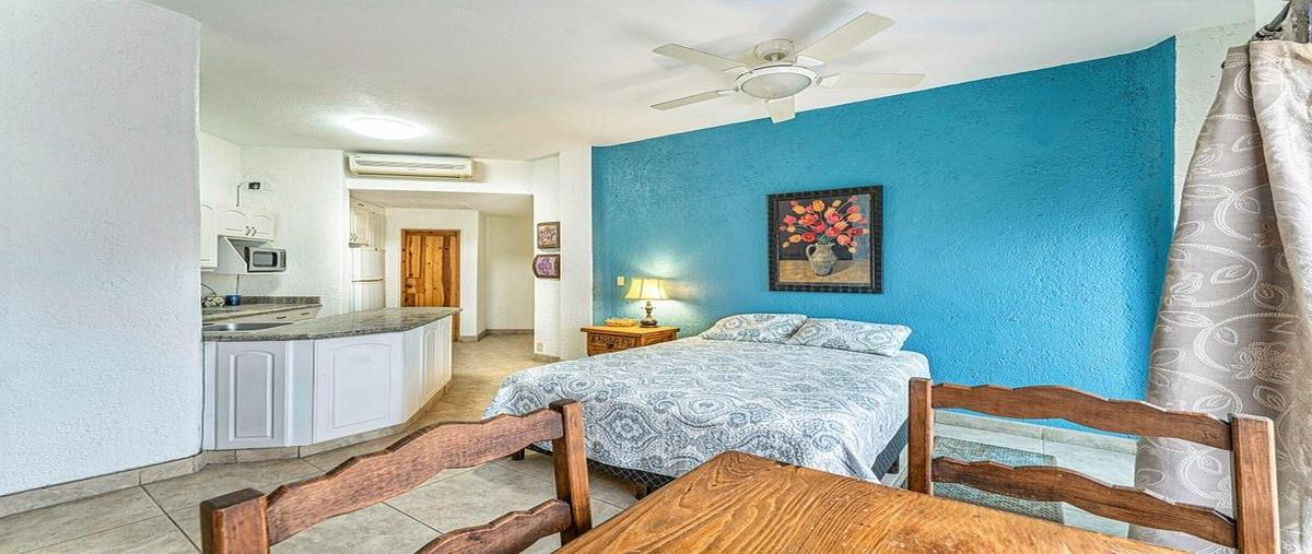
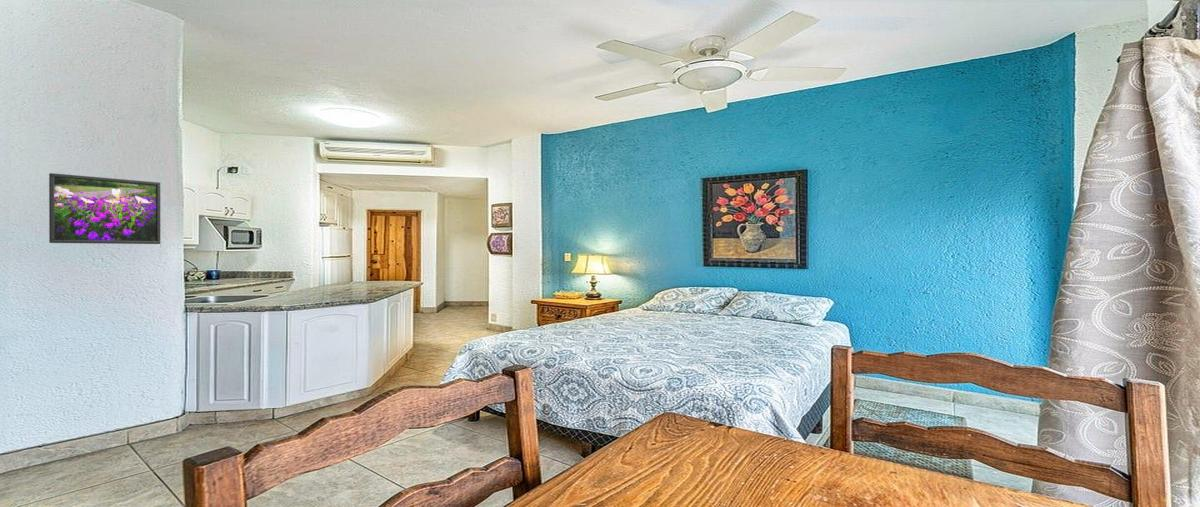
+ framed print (108, 210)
